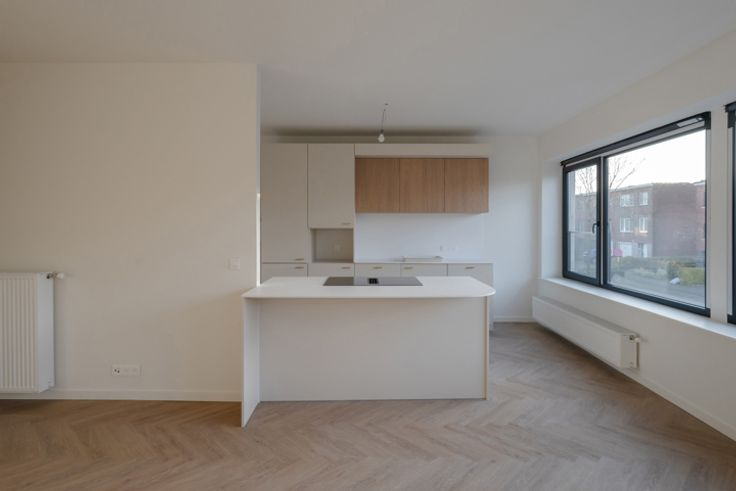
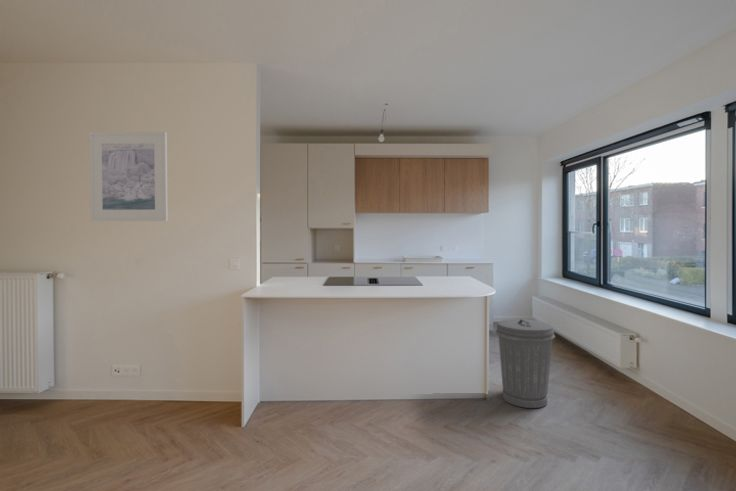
+ trash can (524, 359)
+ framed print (128, 176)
